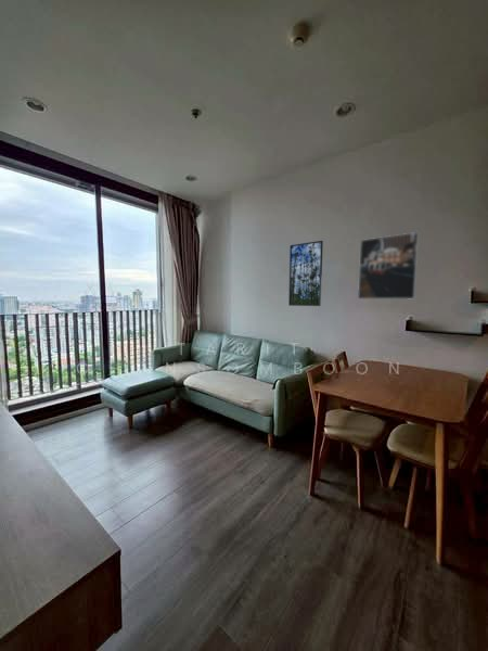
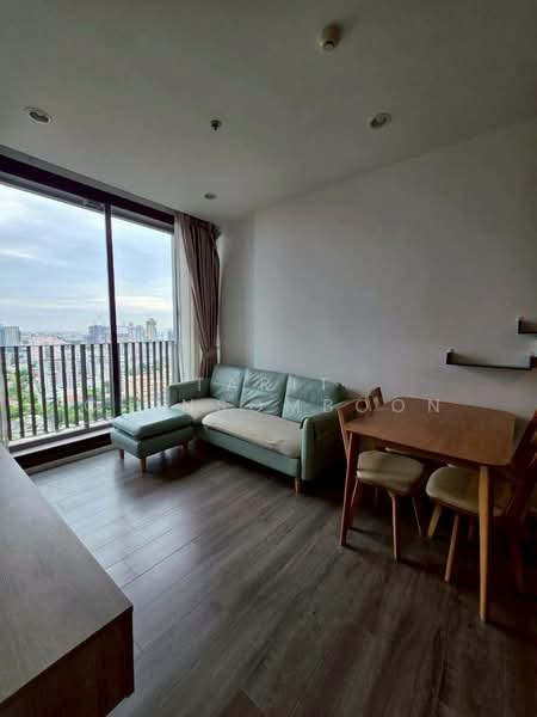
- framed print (386, 268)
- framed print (305, 275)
